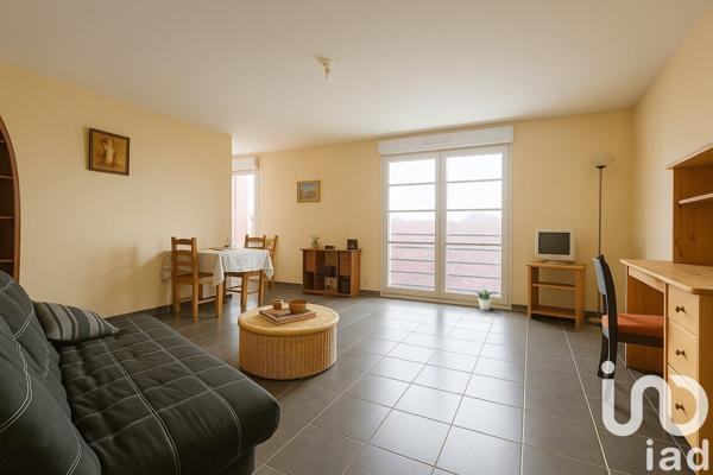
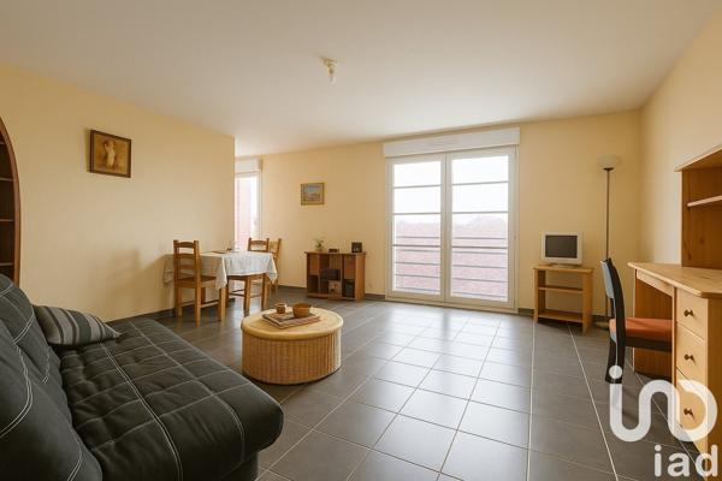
- potted plant (485, 299)
